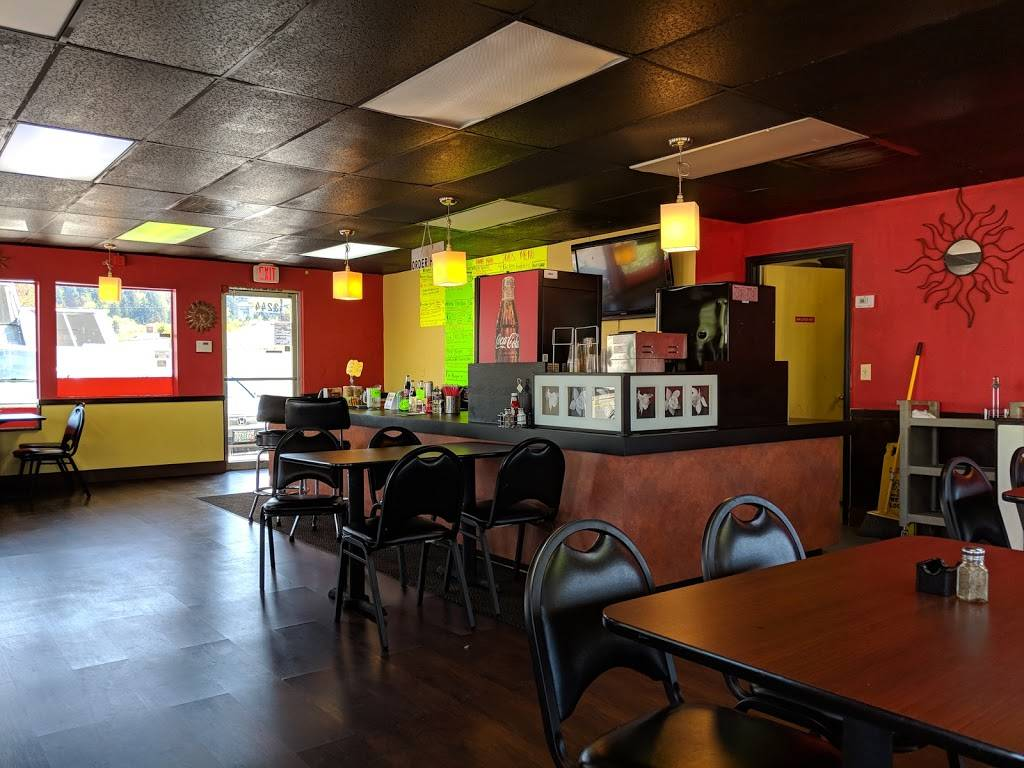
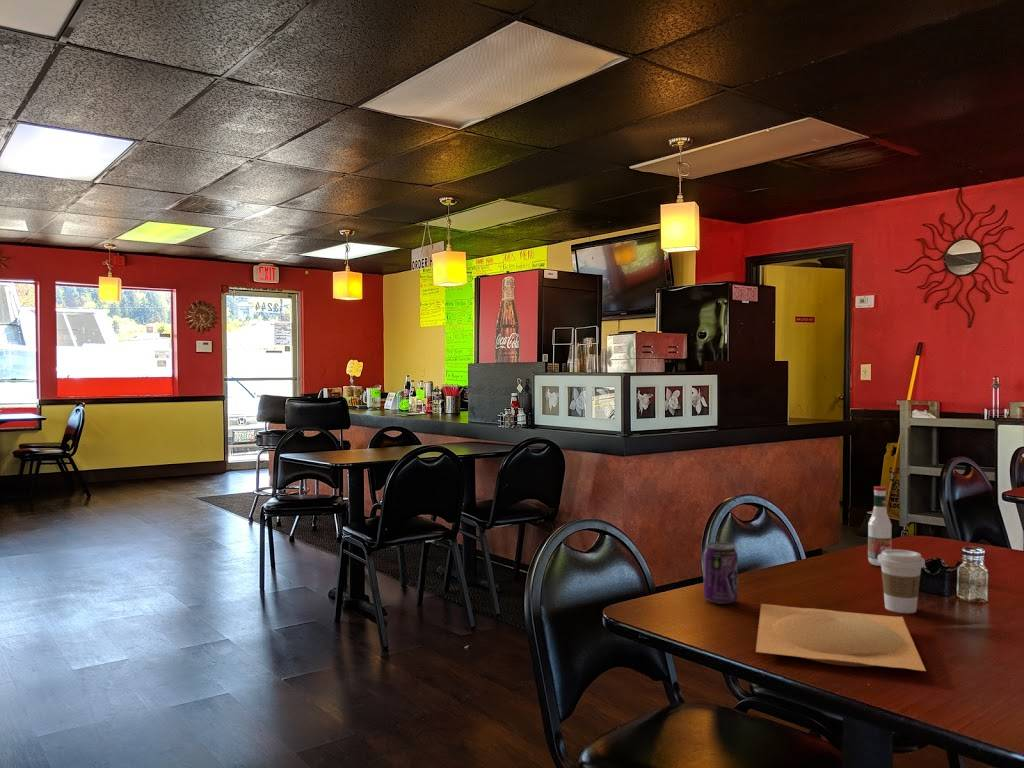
+ tabasco sauce (879, 525)
+ beverage can (720, 572)
+ plate (833, 630)
+ coffee cup (900, 580)
